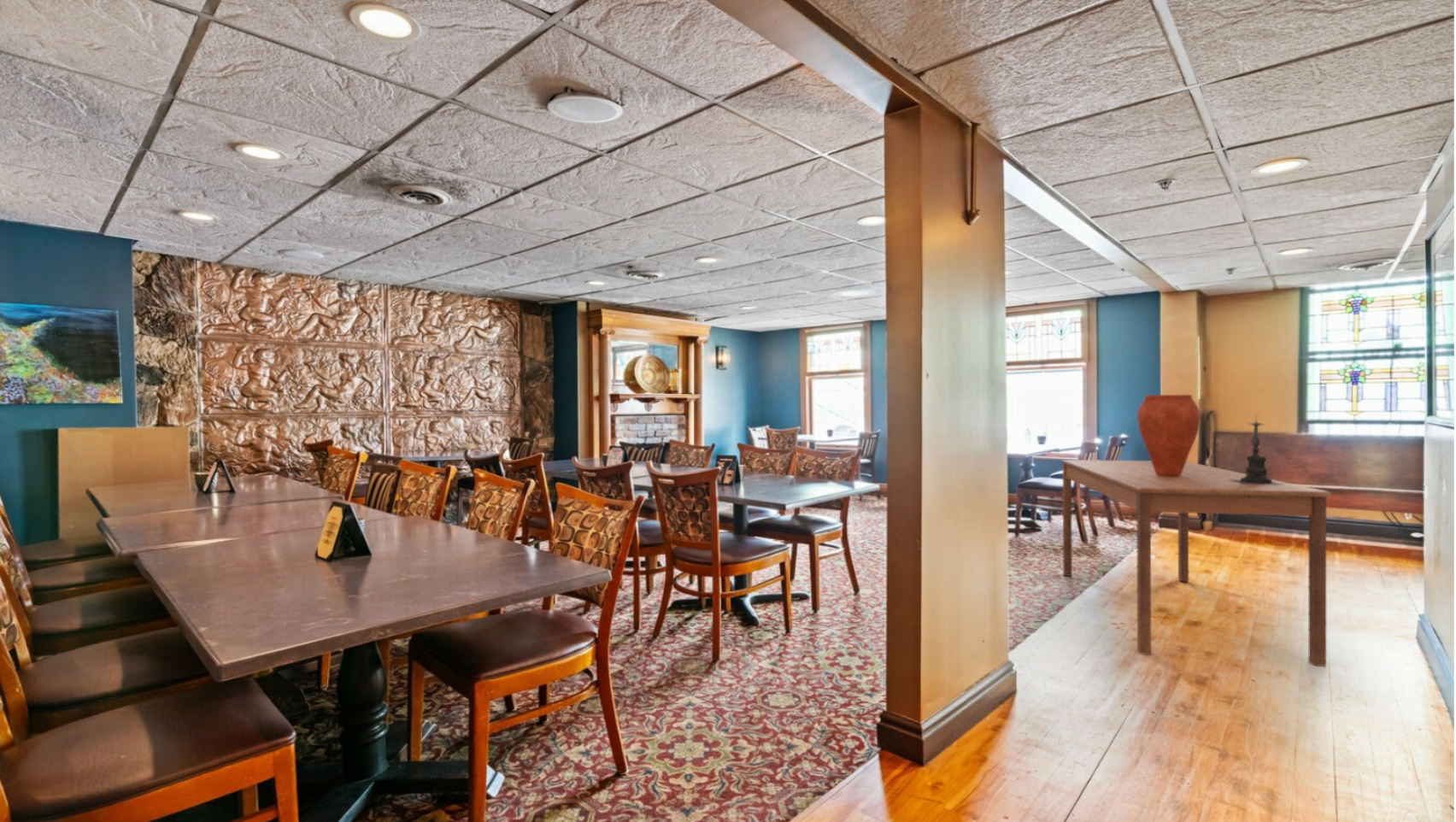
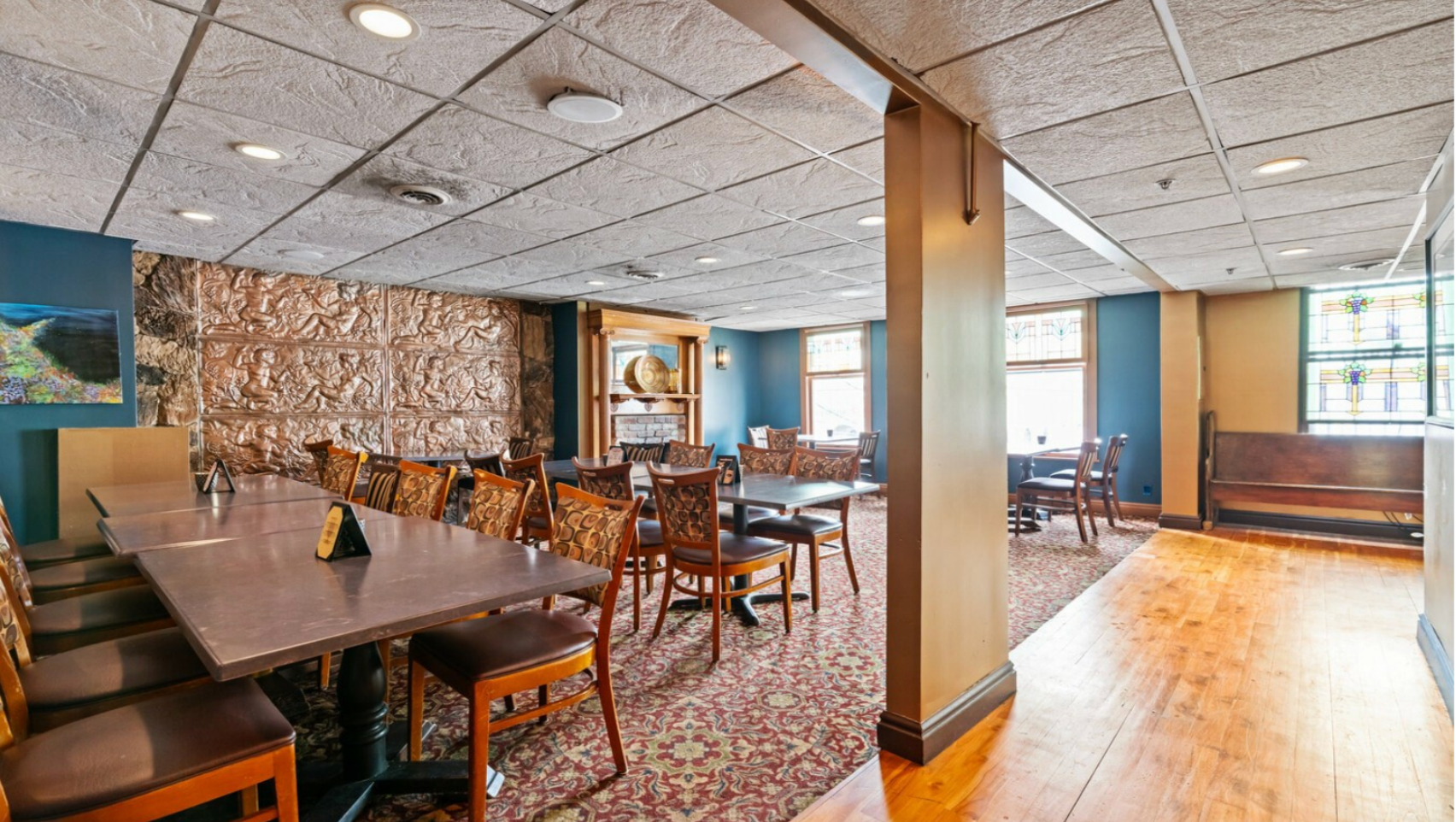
- dining table (1178, 541)
- candle holder (1254, 447)
- vase (1168, 434)
